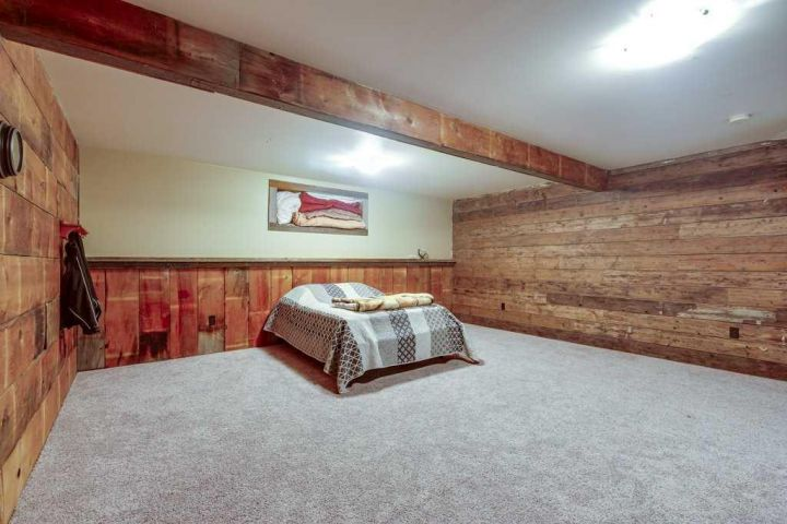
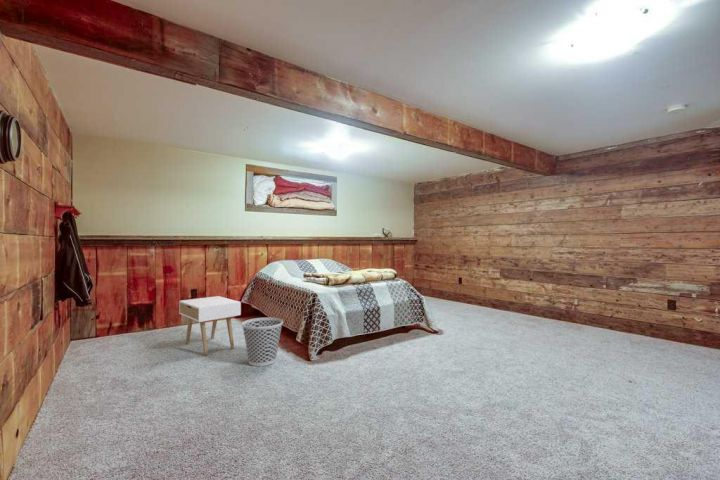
+ wastebasket (262, 341)
+ nightstand (212, 325)
